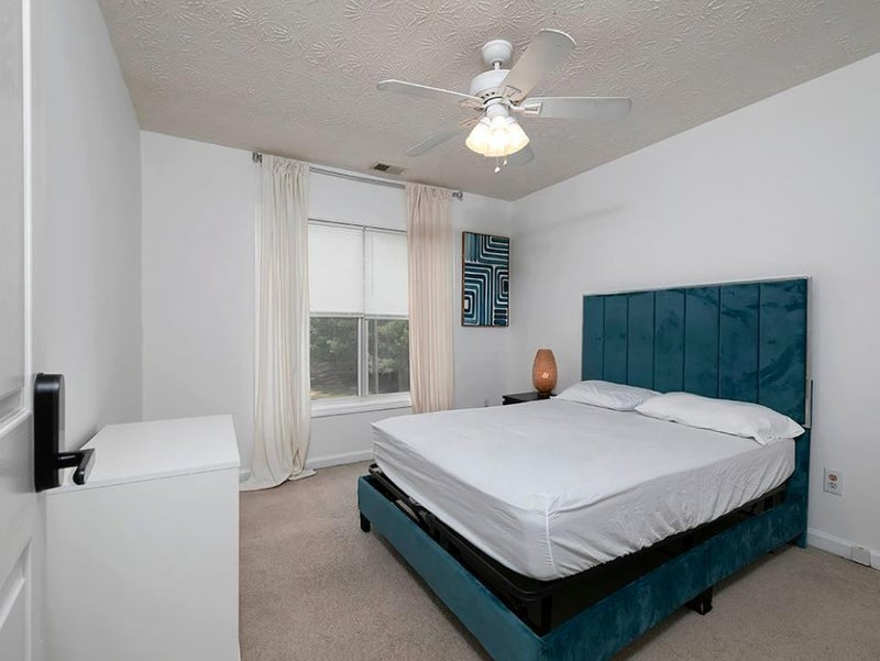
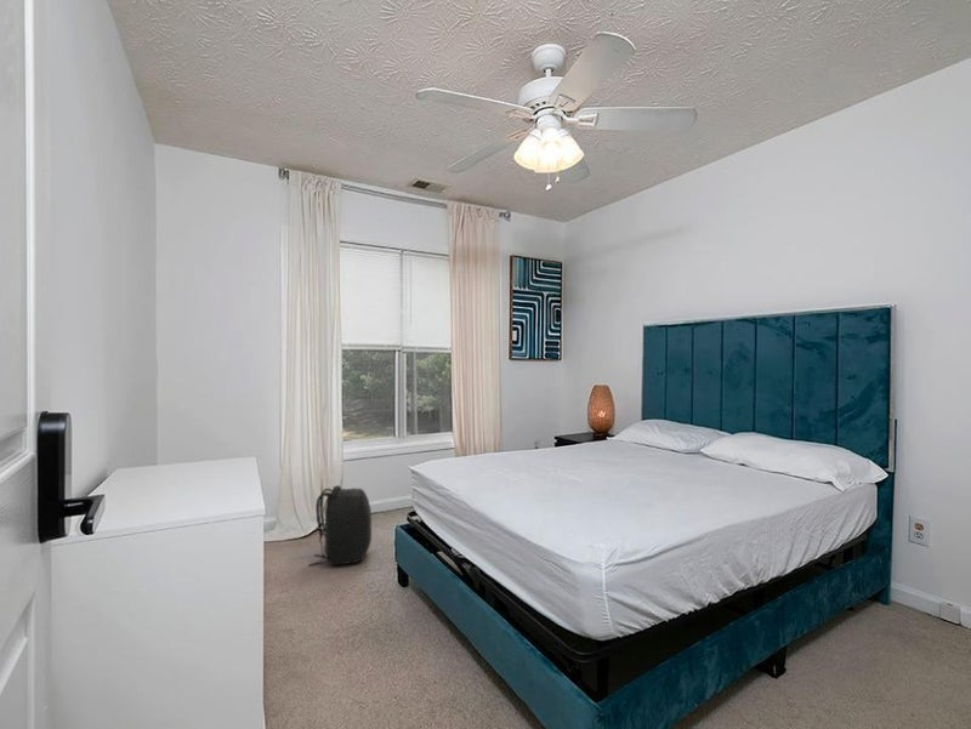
+ backpack (341, 522)
